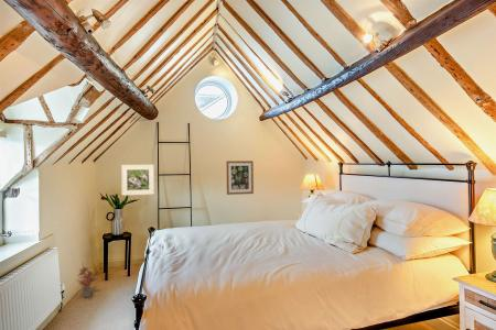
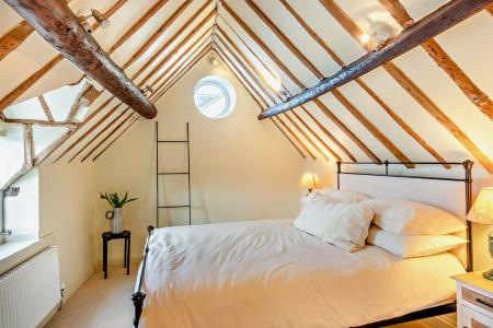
- wall art (239, 177)
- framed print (138, 179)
- potted plant (86, 277)
